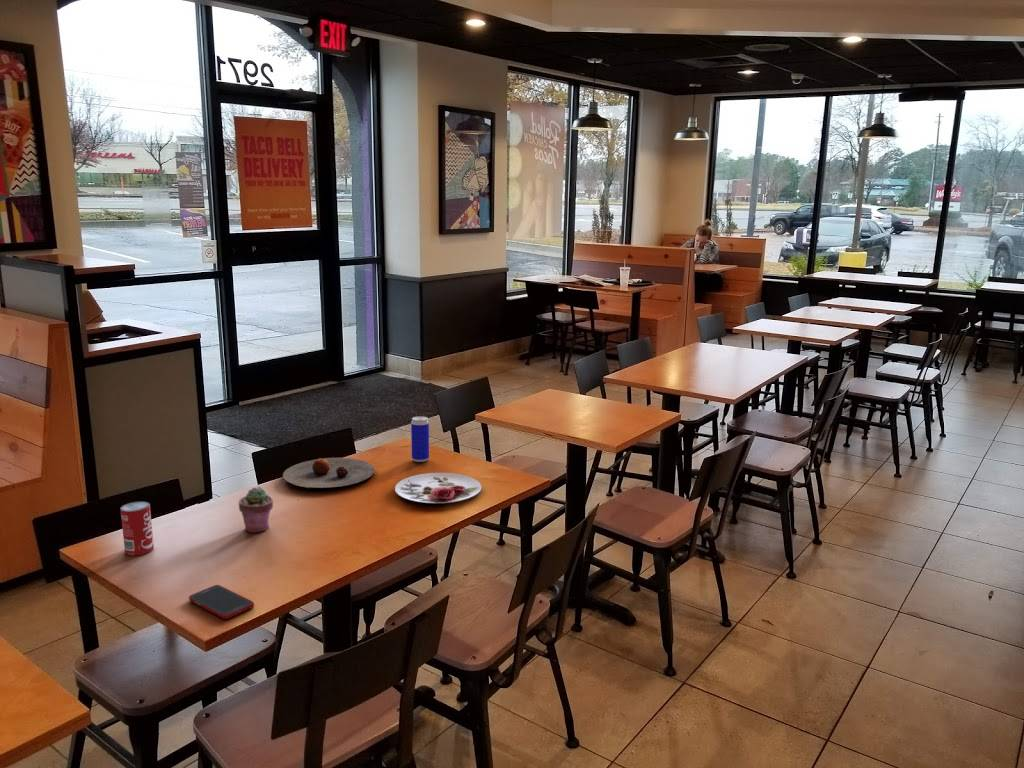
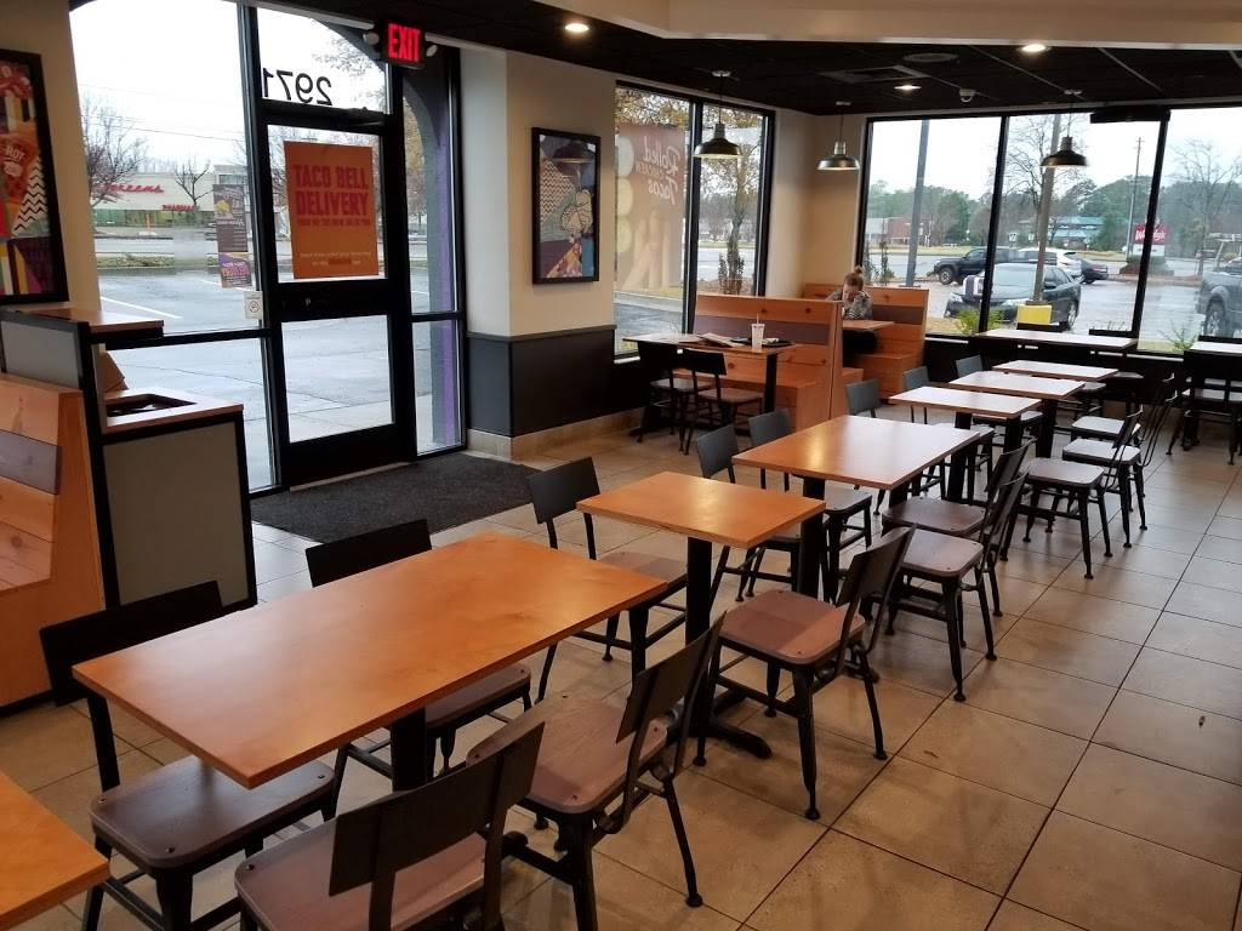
- plate (438, 486)
- potted succulent (256, 508)
- beverage can (420, 439)
- plate (329, 468)
- cell phone (221, 601)
- beverage can (137, 528)
